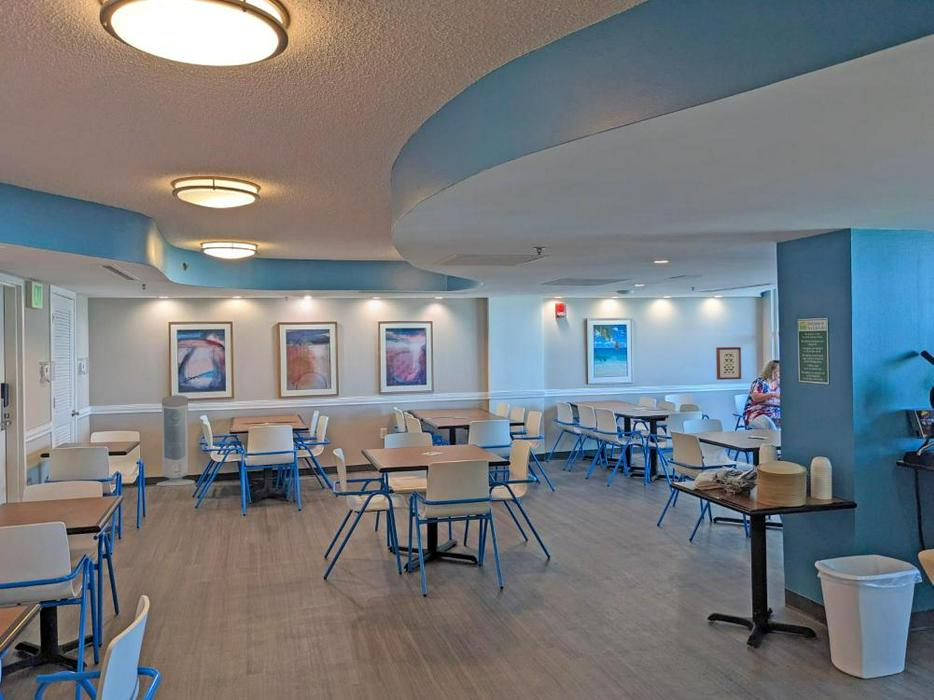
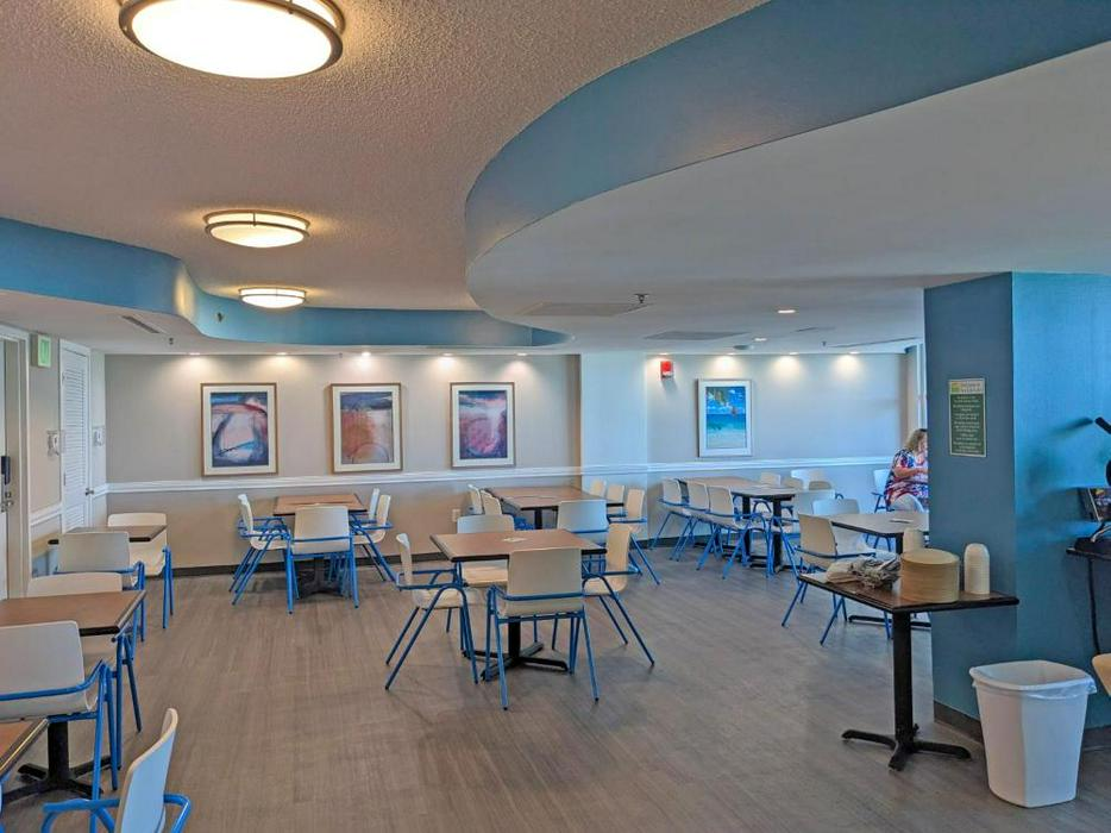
- wall art (728, 363)
- air purifier (175, 439)
